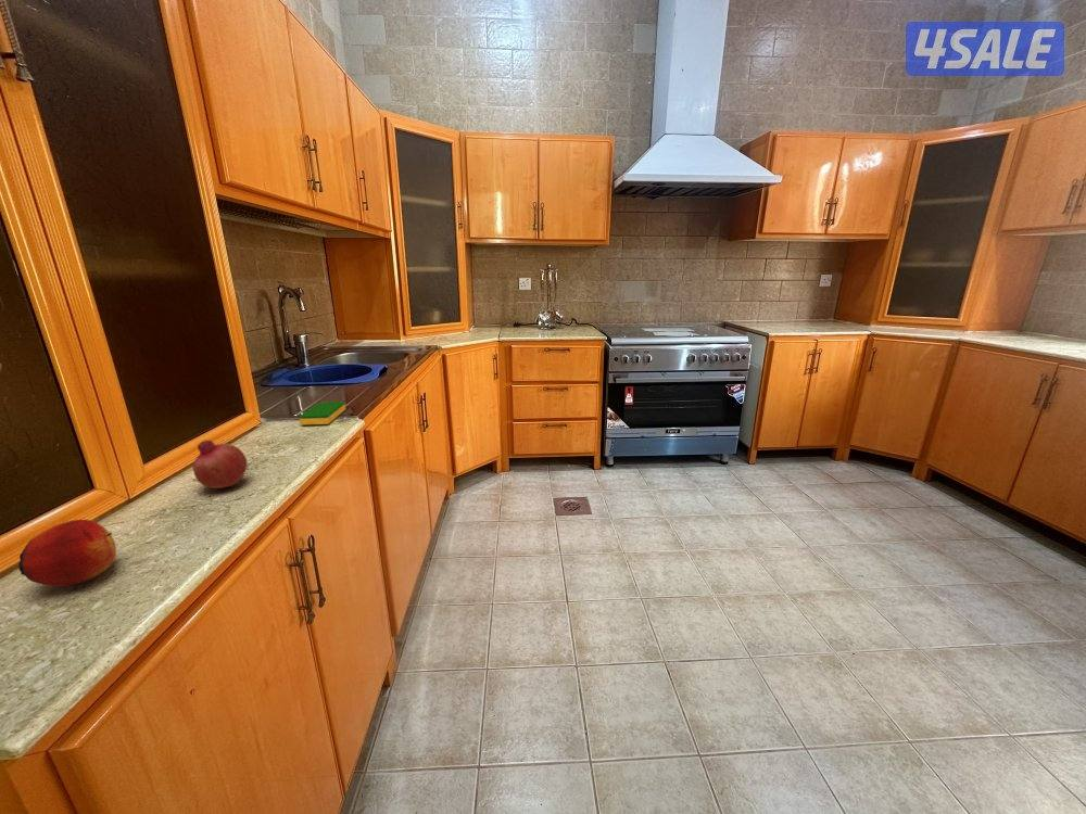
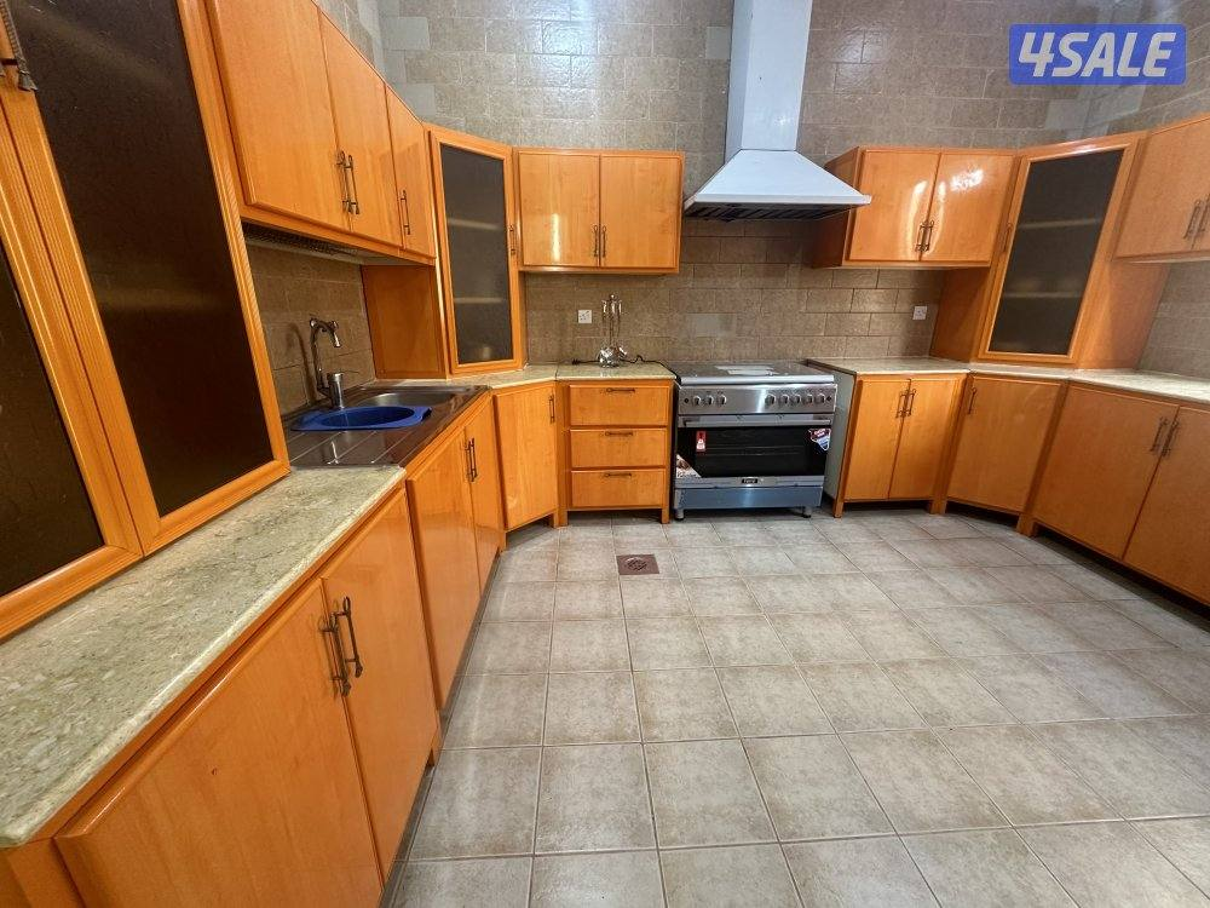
- fruit (220, 462)
- apple (70, 554)
- dish sponge (324, 412)
